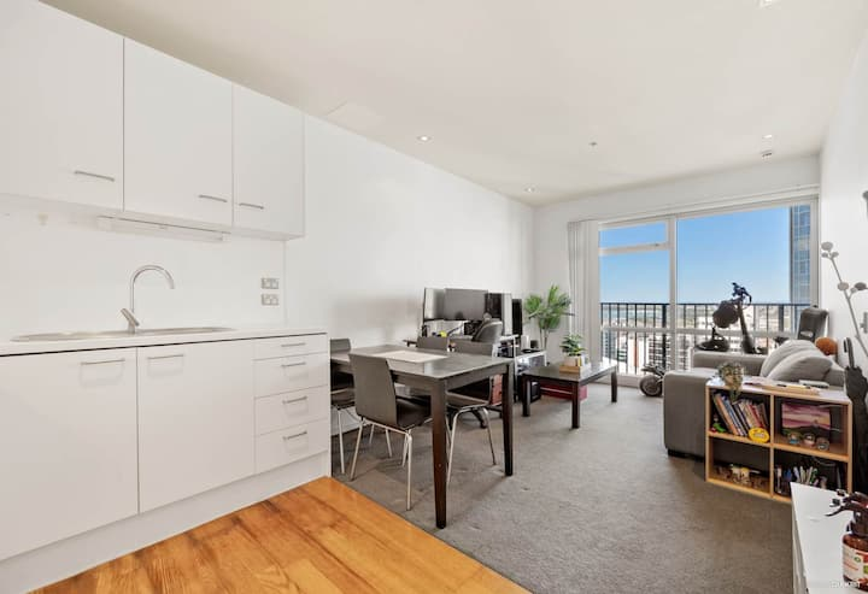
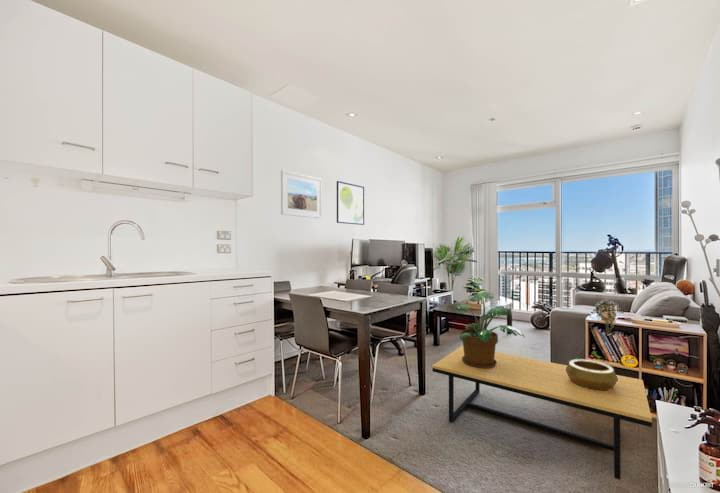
+ decorative bowl (590, 373)
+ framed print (351, 204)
+ potted plant (486, 327)
+ coffee table (531, 396)
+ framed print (302, 195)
